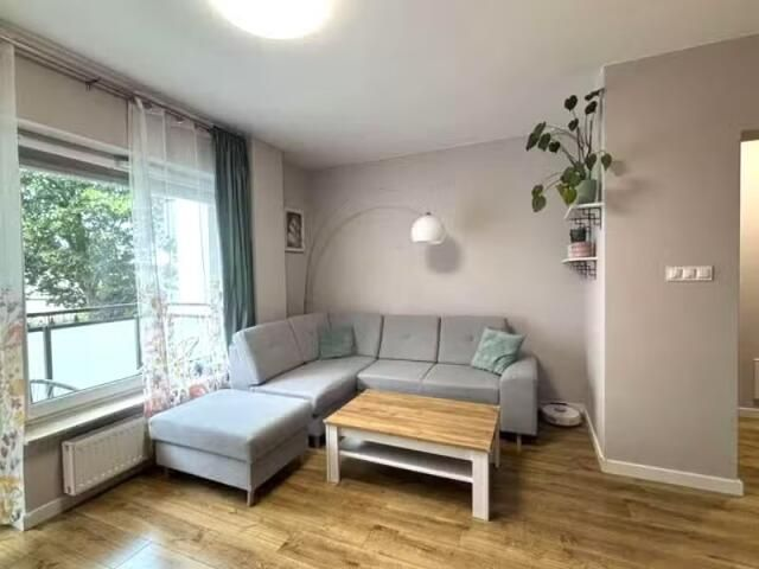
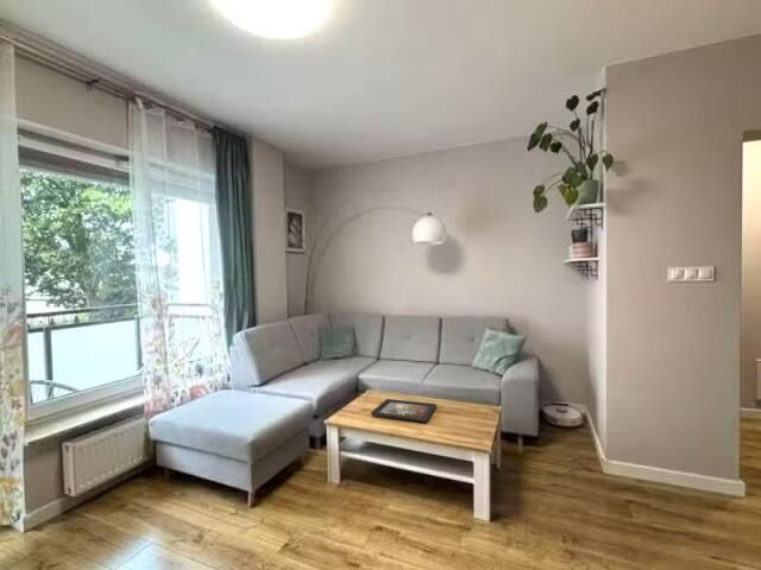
+ decorative tray (404, 408)
